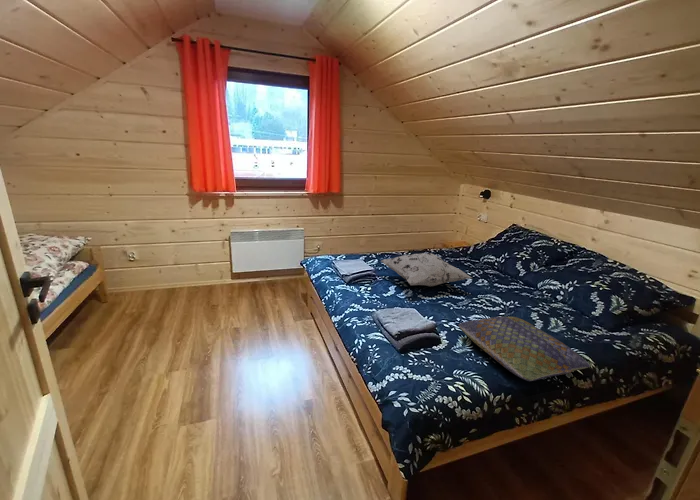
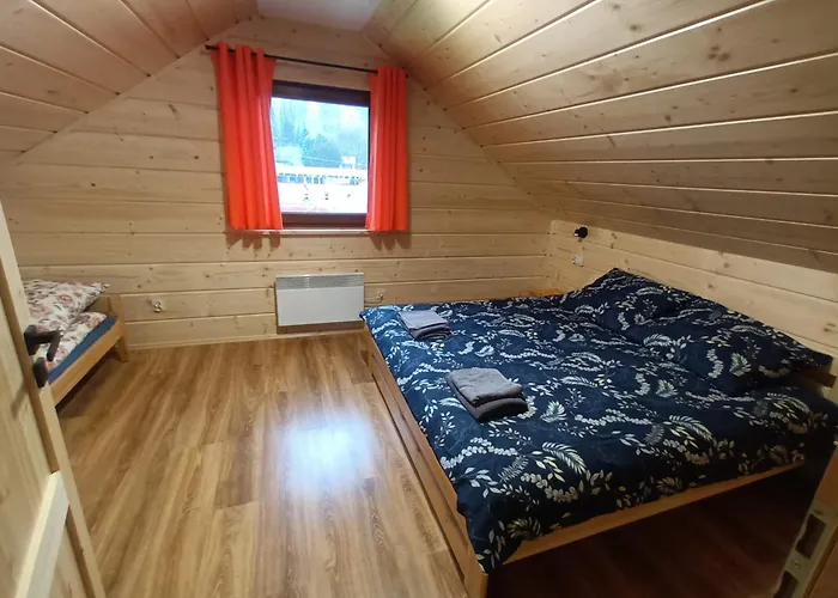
- cushion (518, 343)
- decorative pillow (423, 269)
